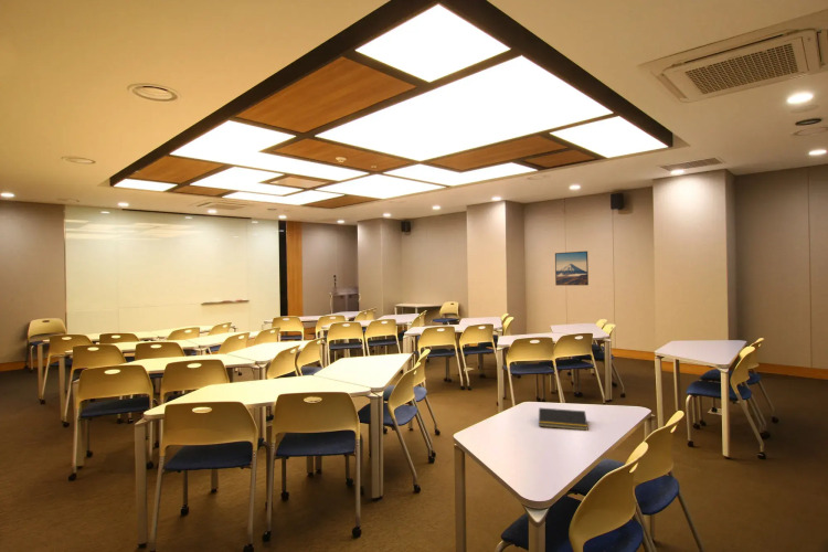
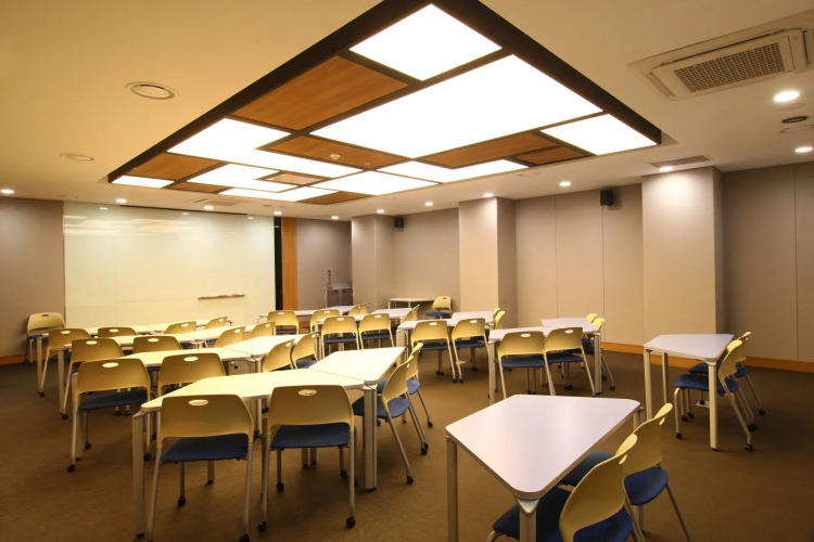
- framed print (571, 268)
- notepad (562, 418)
